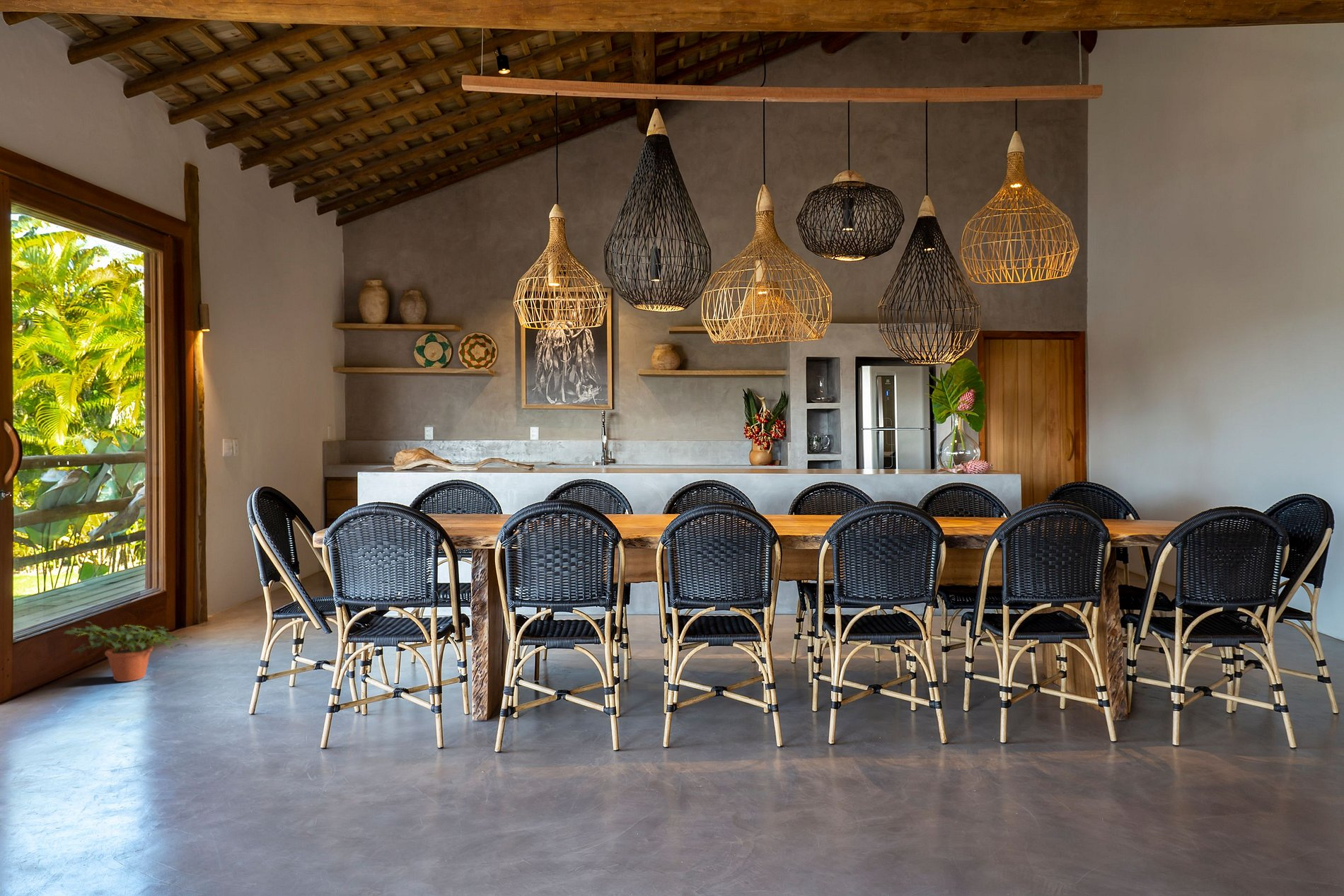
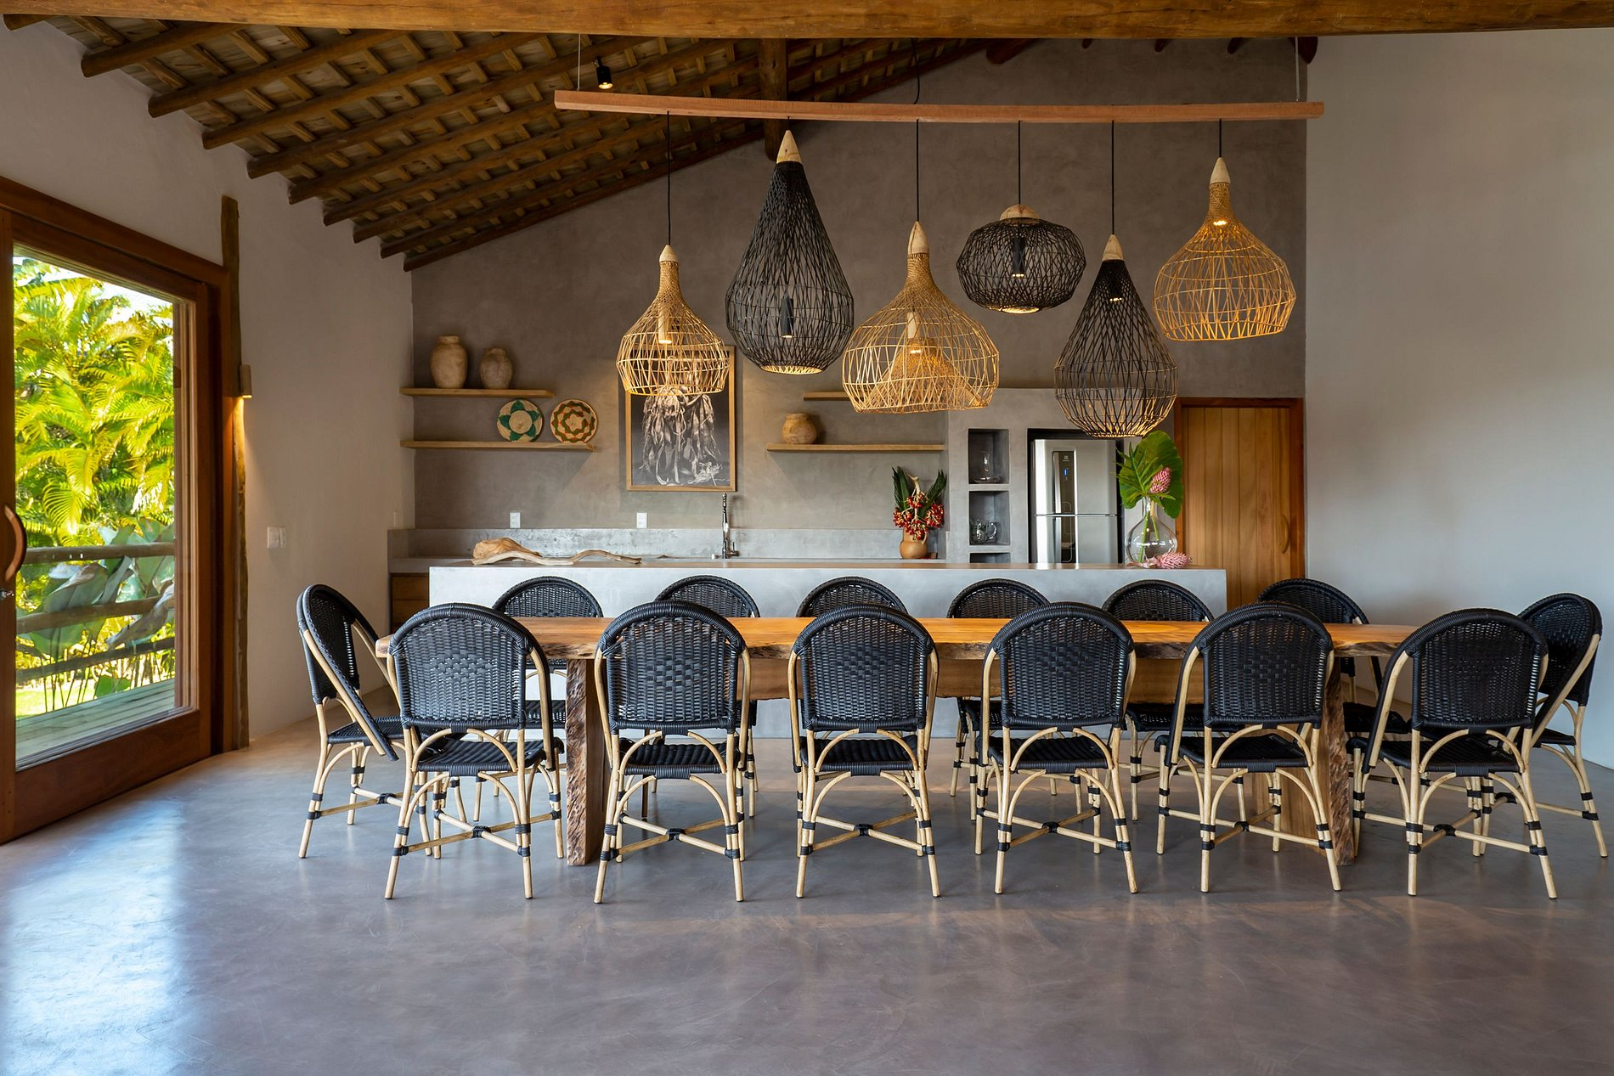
- potted plant (130, 647)
